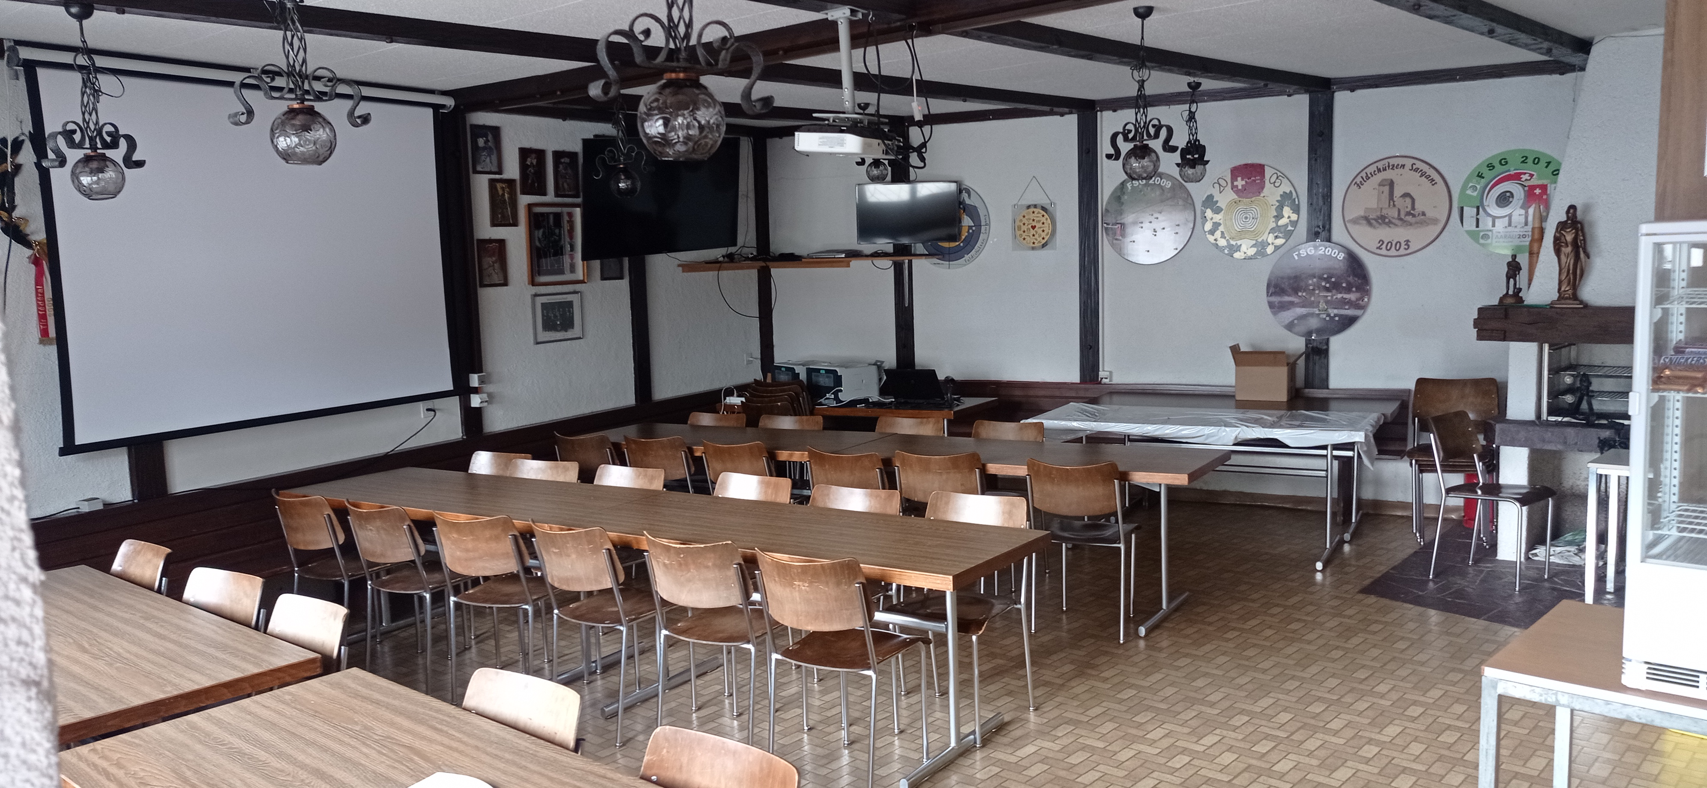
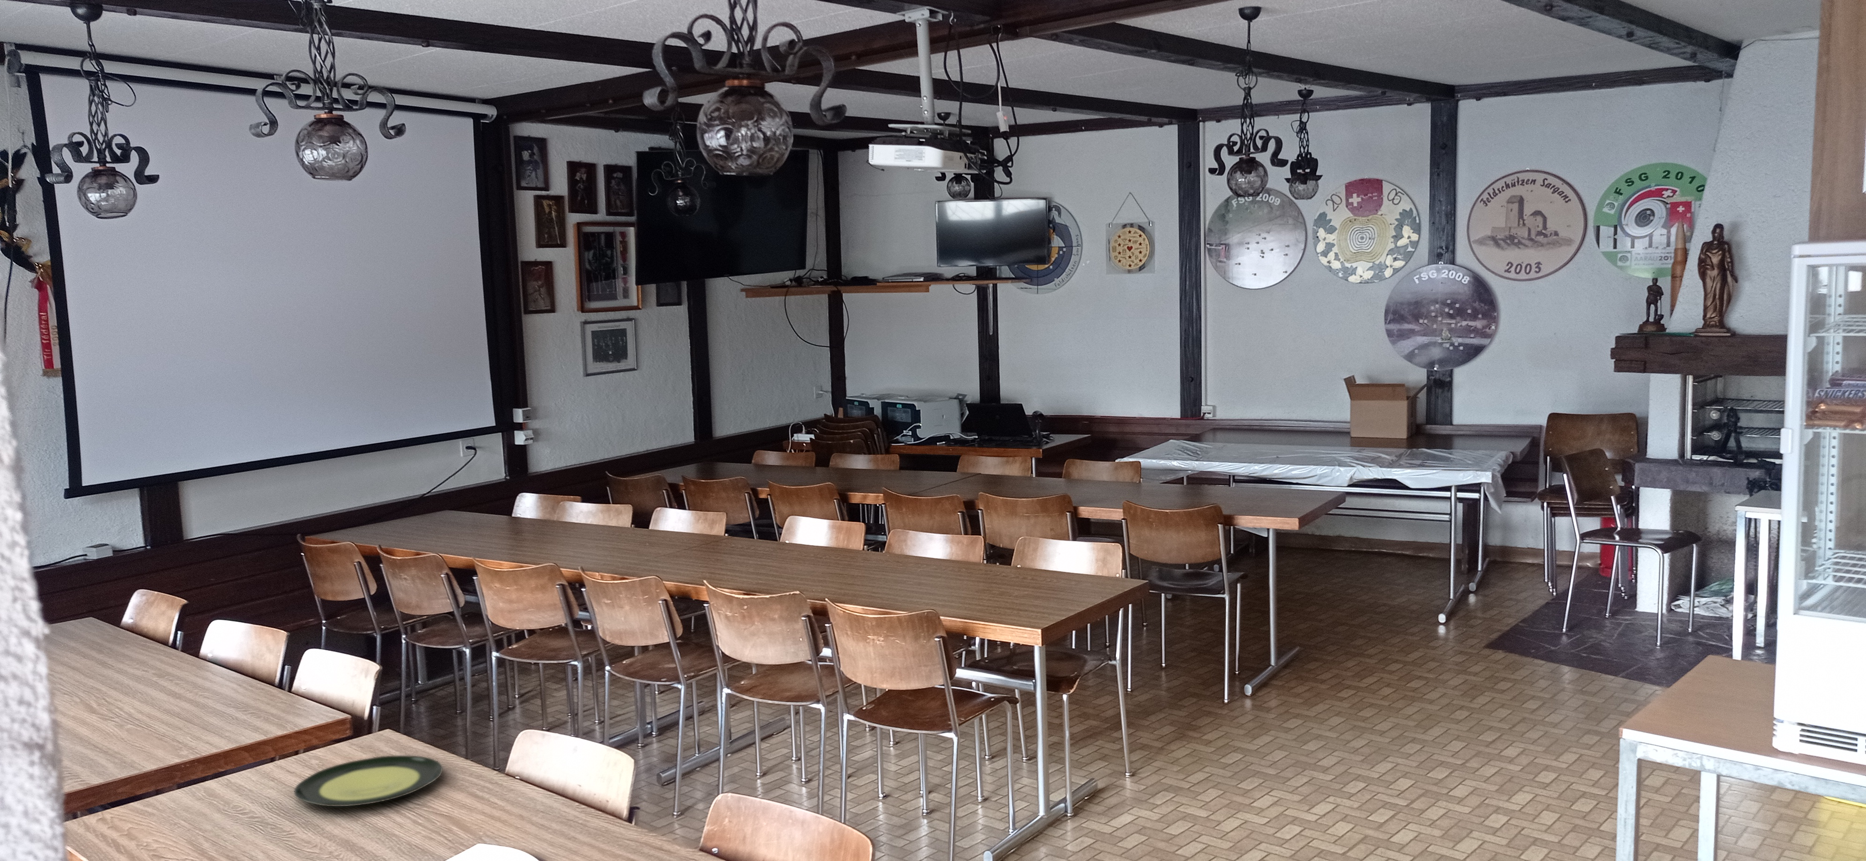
+ plate (370, 784)
